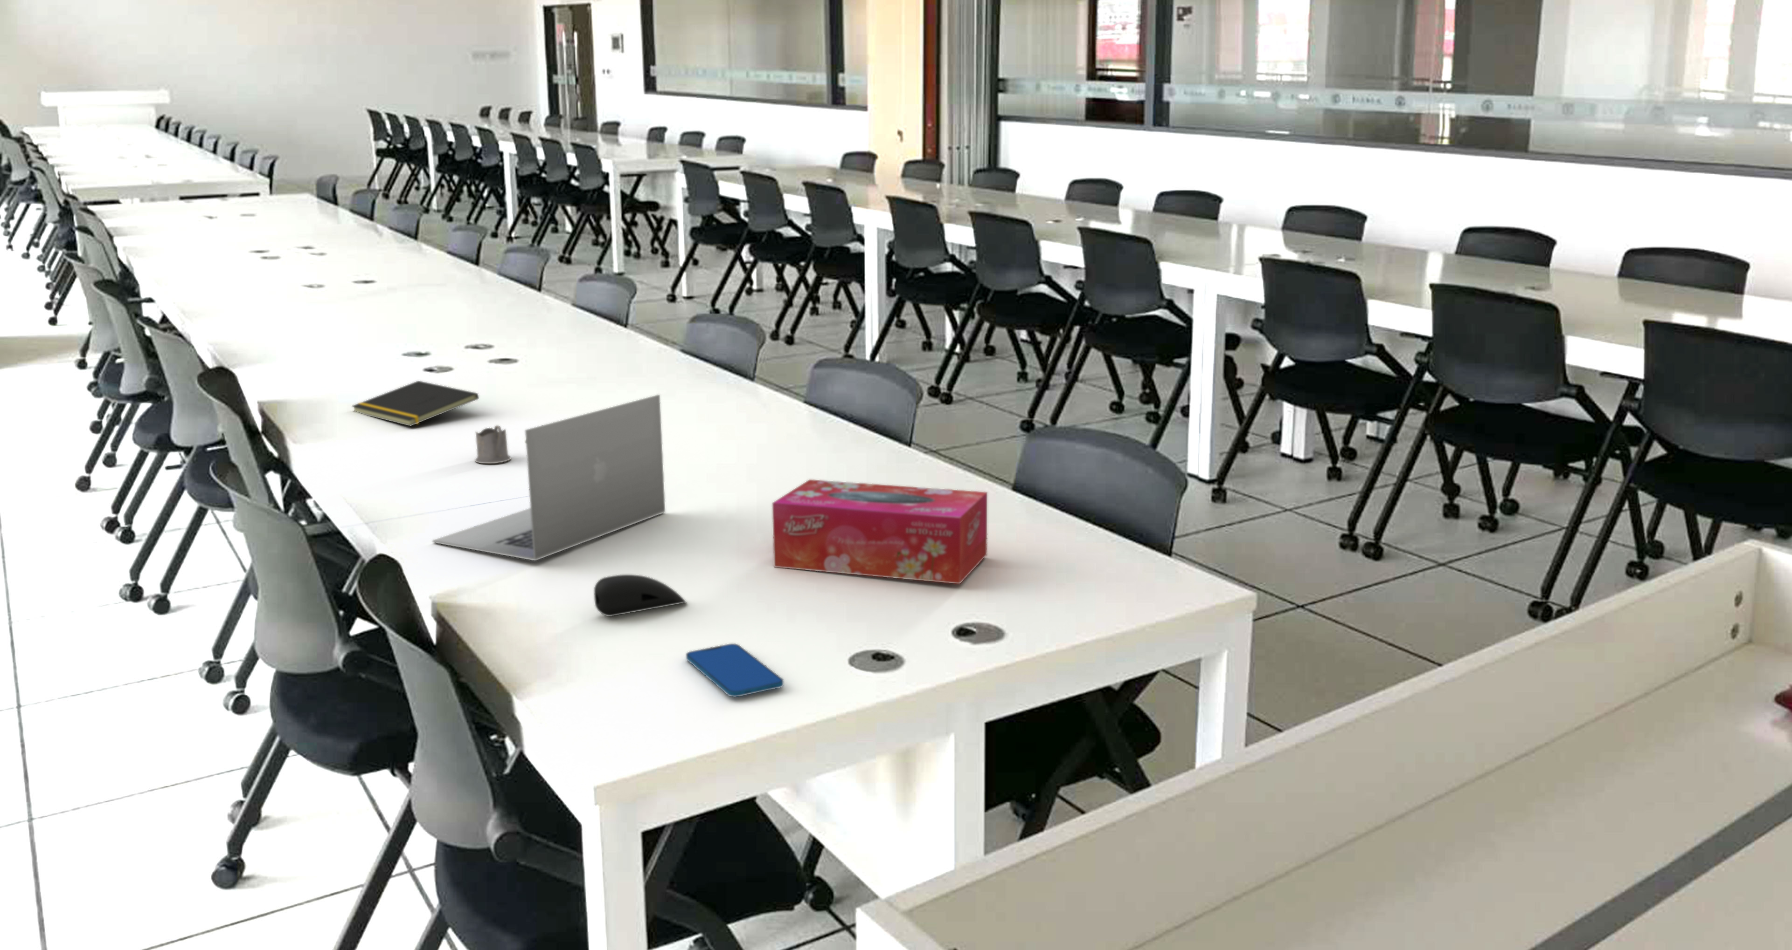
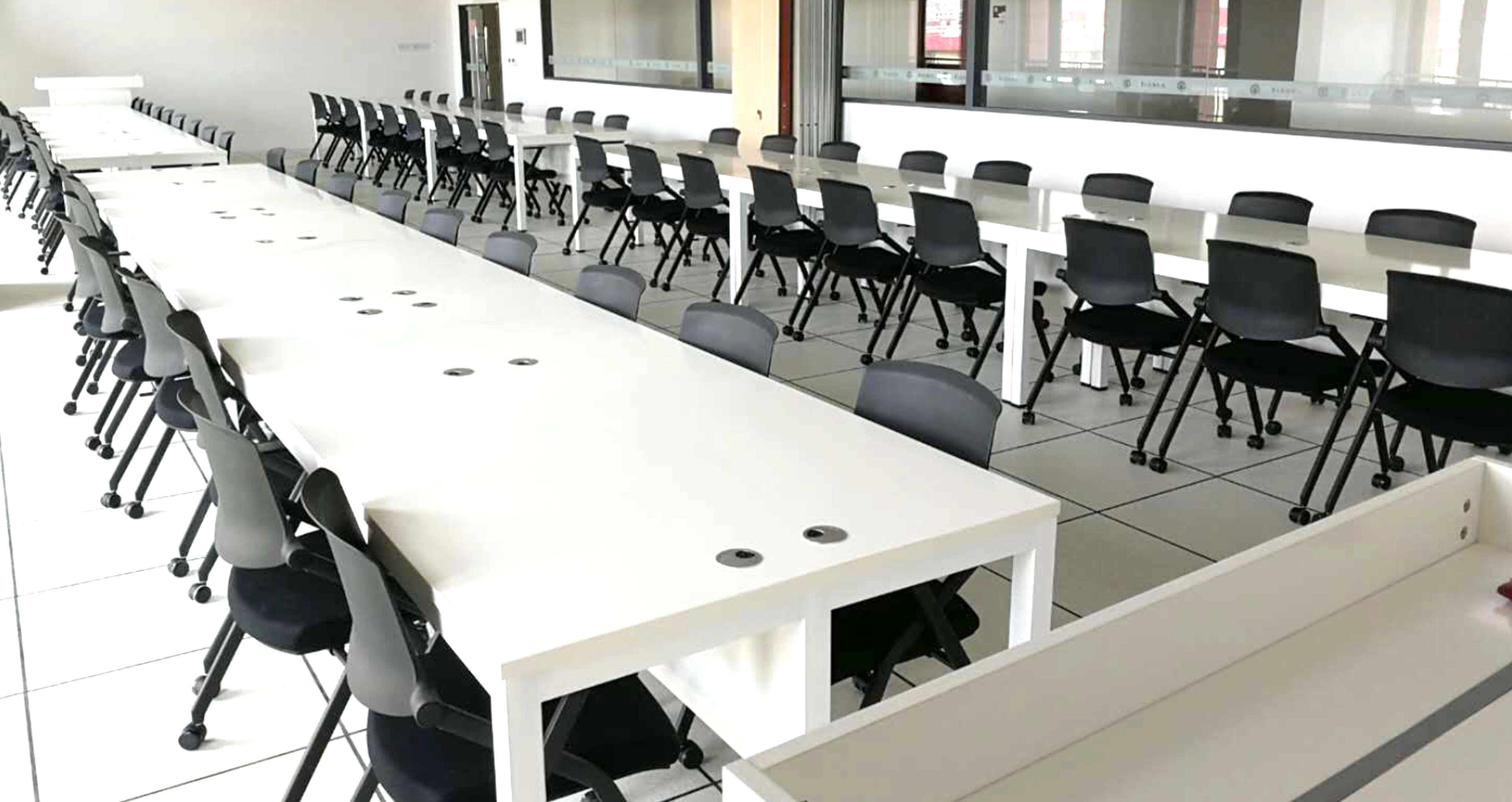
- computer mouse (641, 591)
- notepad (415, 402)
- tissue box (881, 529)
- laptop (549, 467)
- tea glass holder (492, 437)
- smartphone (734, 669)
